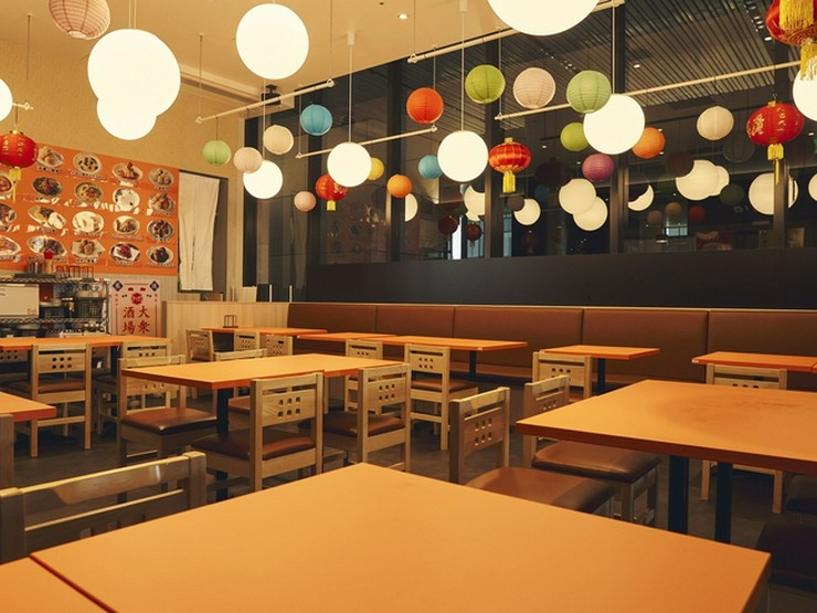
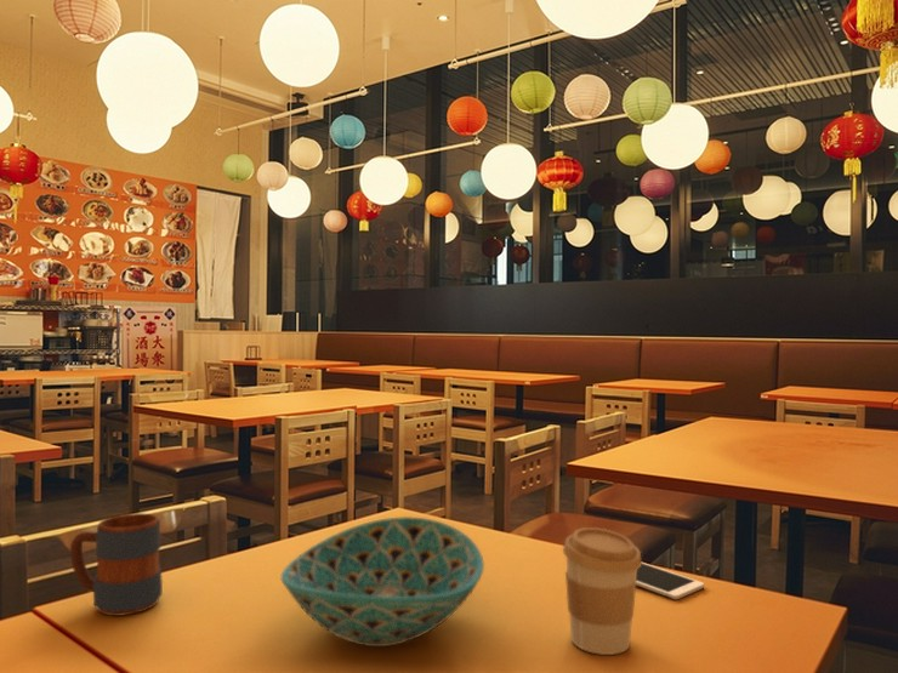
+ cell phone (643, 575)
+ mug (115, 561)
+ coffee cup (601, 588)
+ bowl (385, 588)
